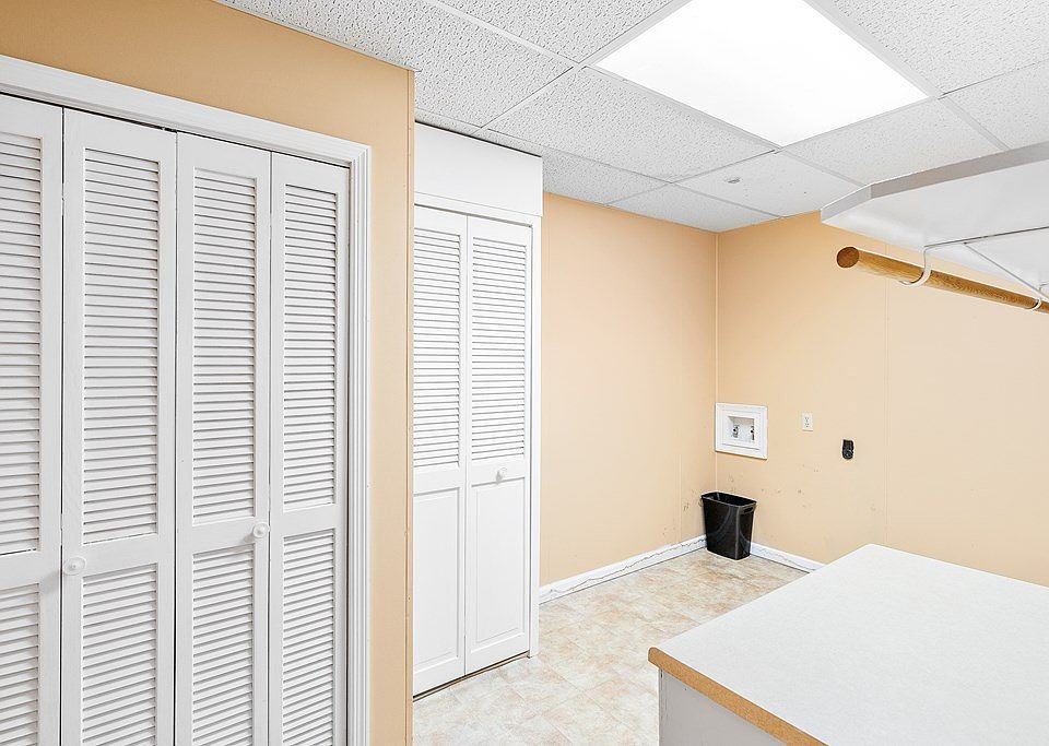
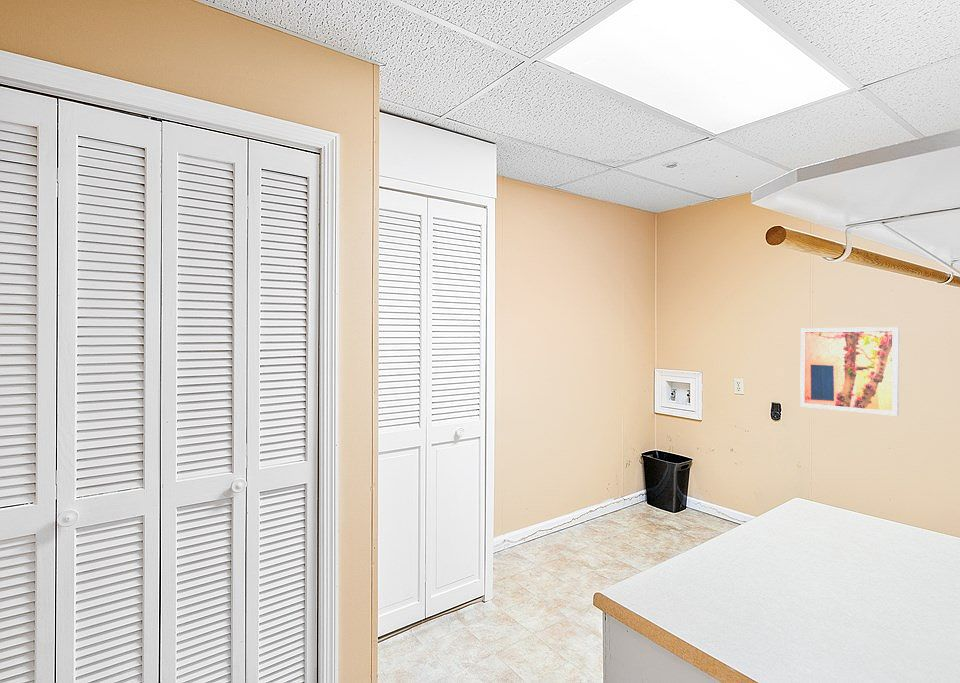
+ wall art (846, 369)
